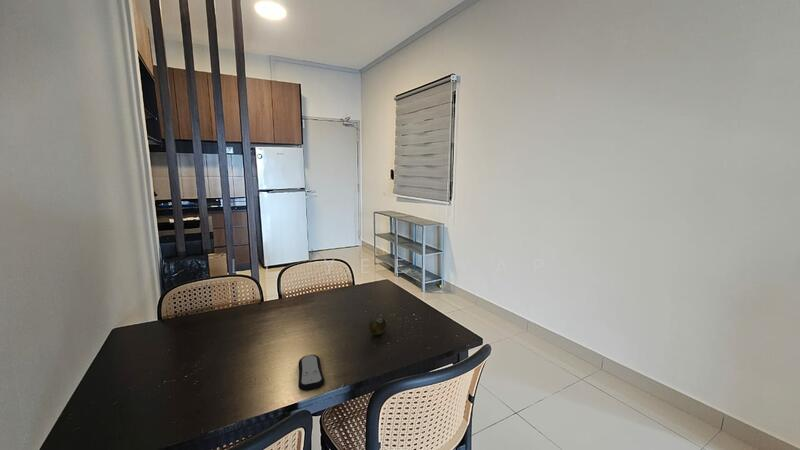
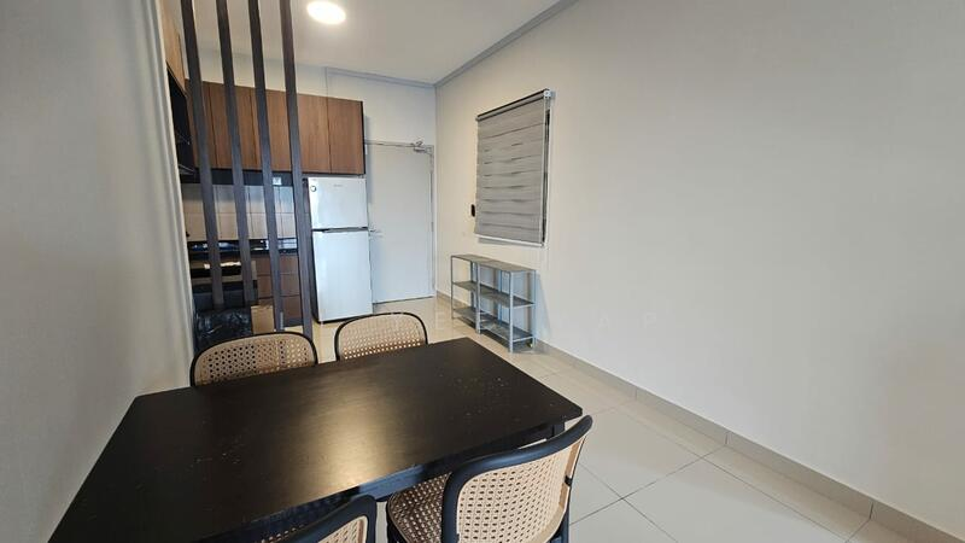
- remote control (310, 370)
- fruit (377, 325)
